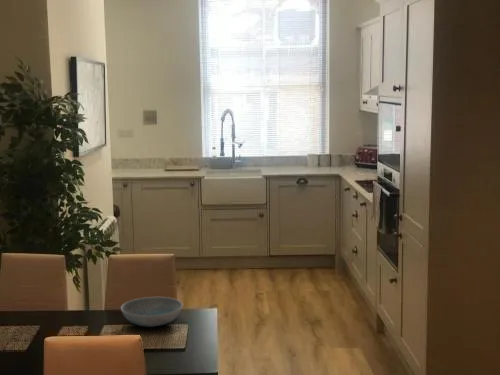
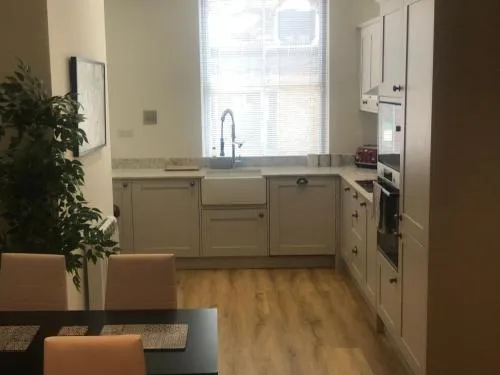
- dish (152, 314)
